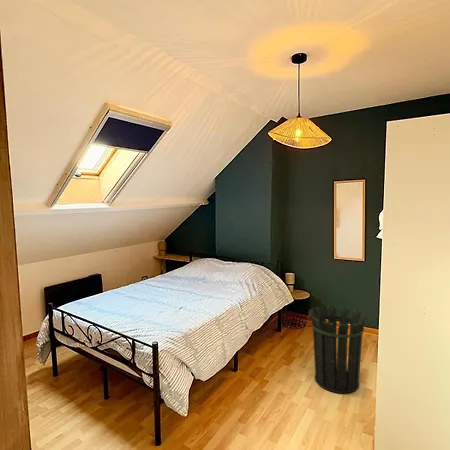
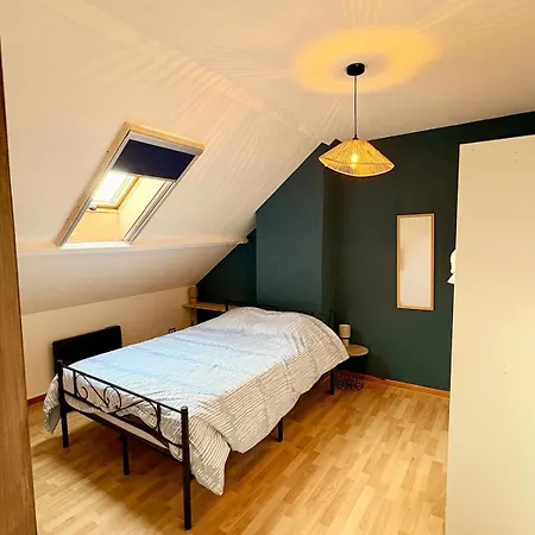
- waste bin (336, 347)
